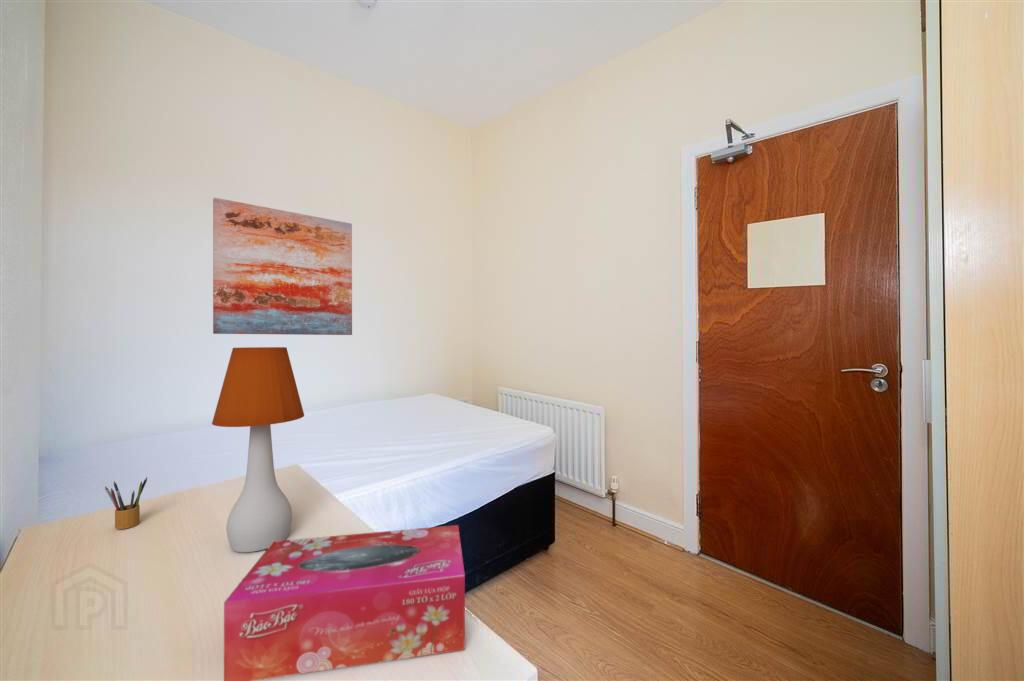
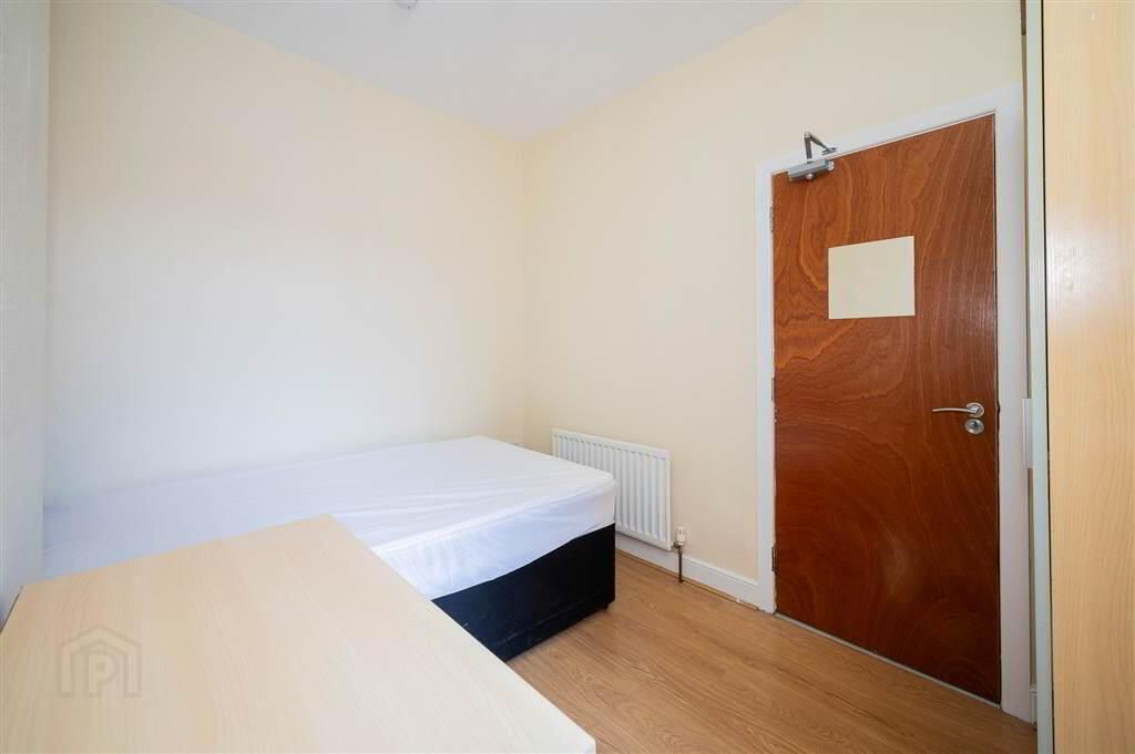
- wall art (289, 273)
- pencil box (130, 504)
- tissue box (361, 591)
- table lamp (260, 443)
